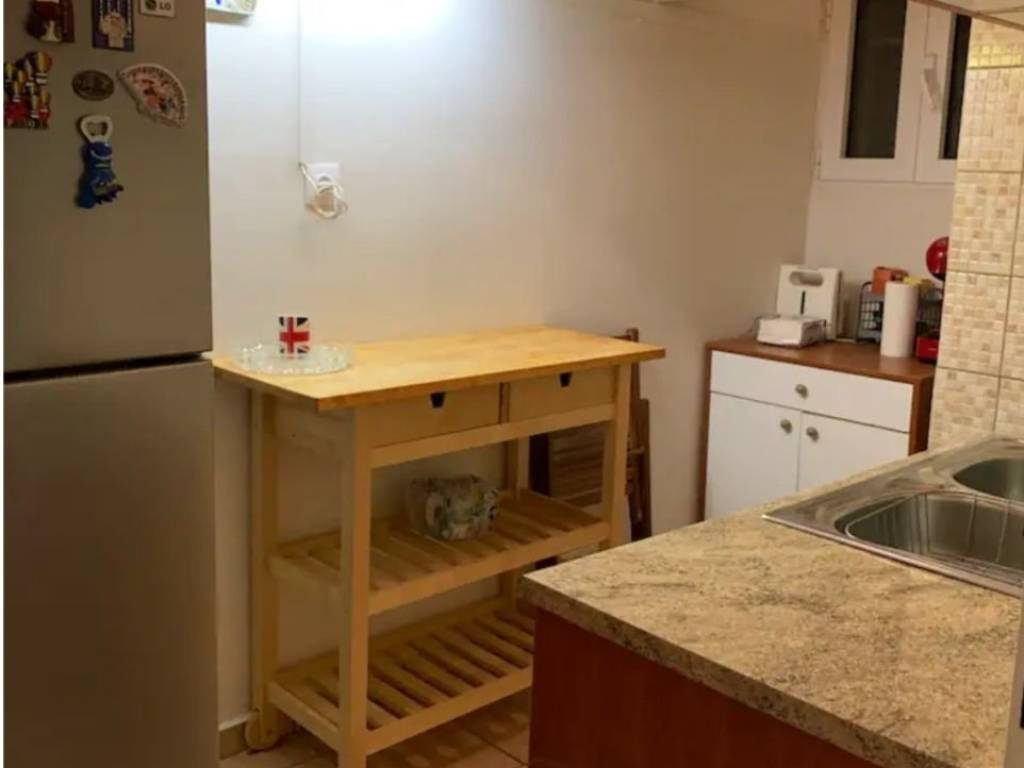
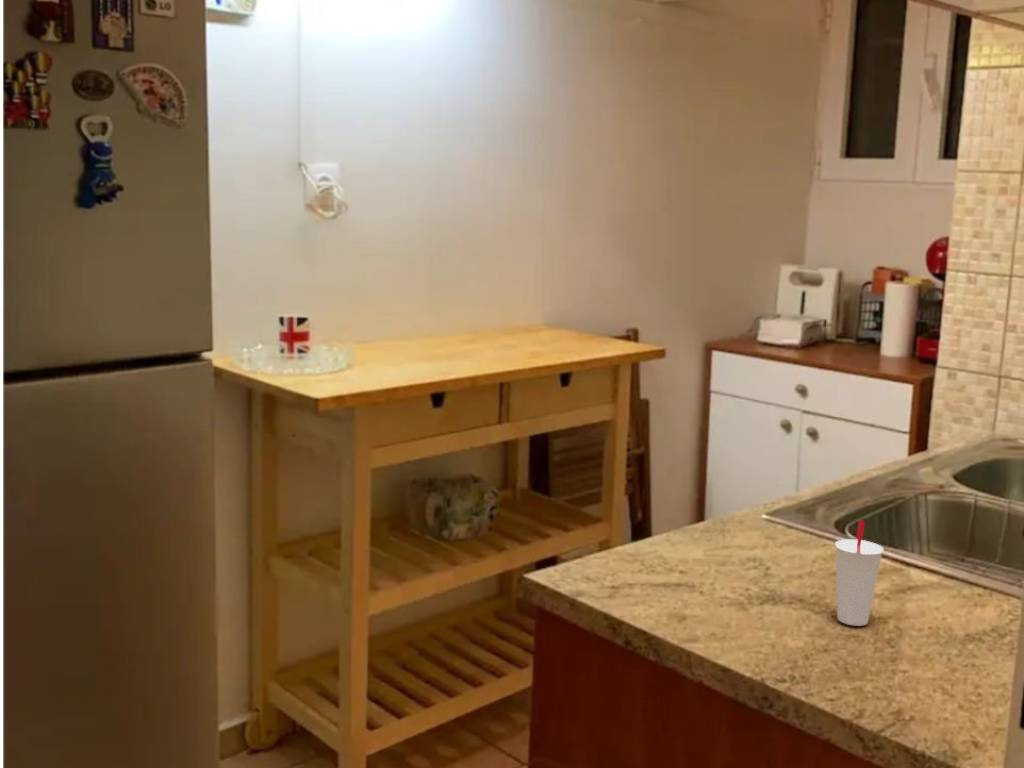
+ cup (857, 570)
